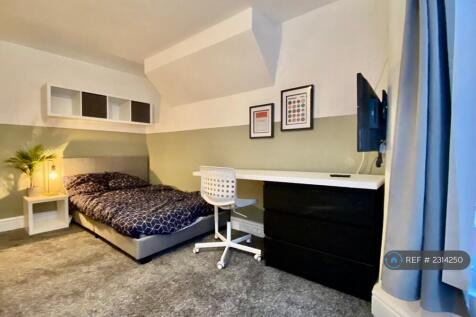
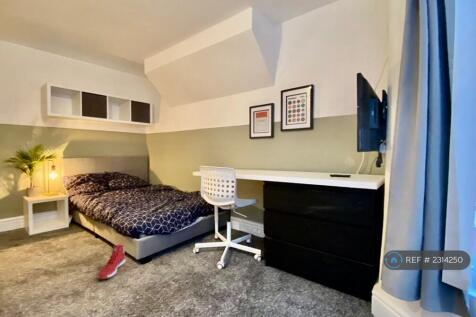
+ sneaker (112, 258)
